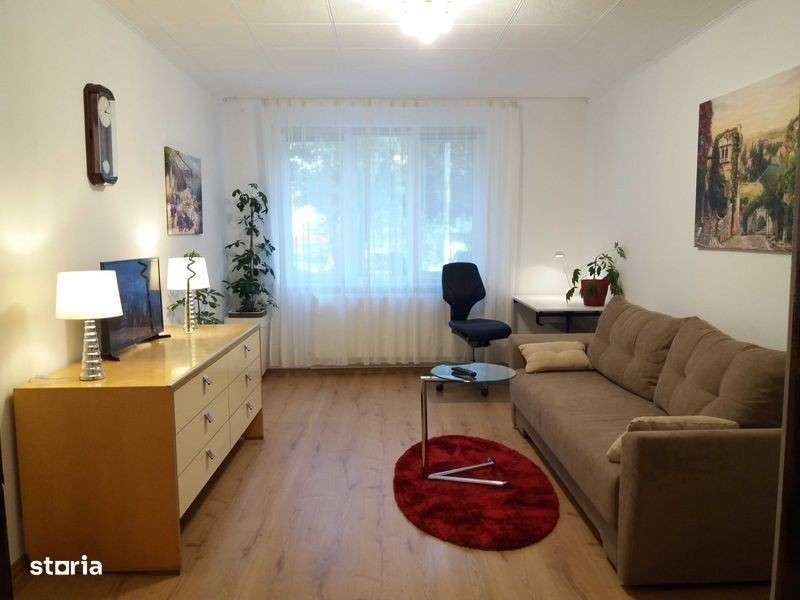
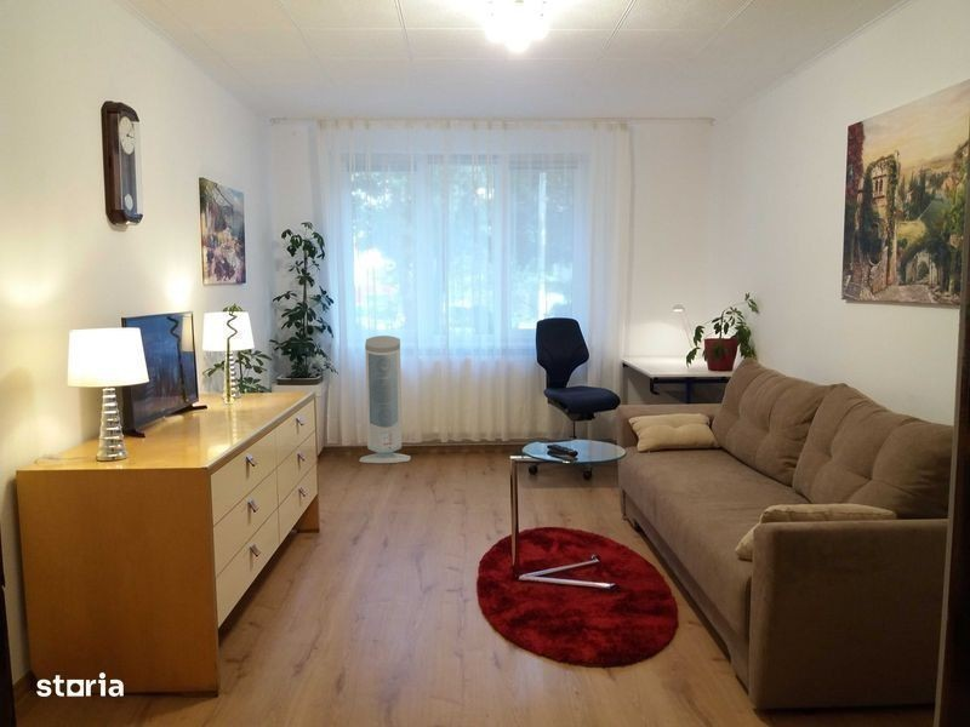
+ air purifier (383, 397)
